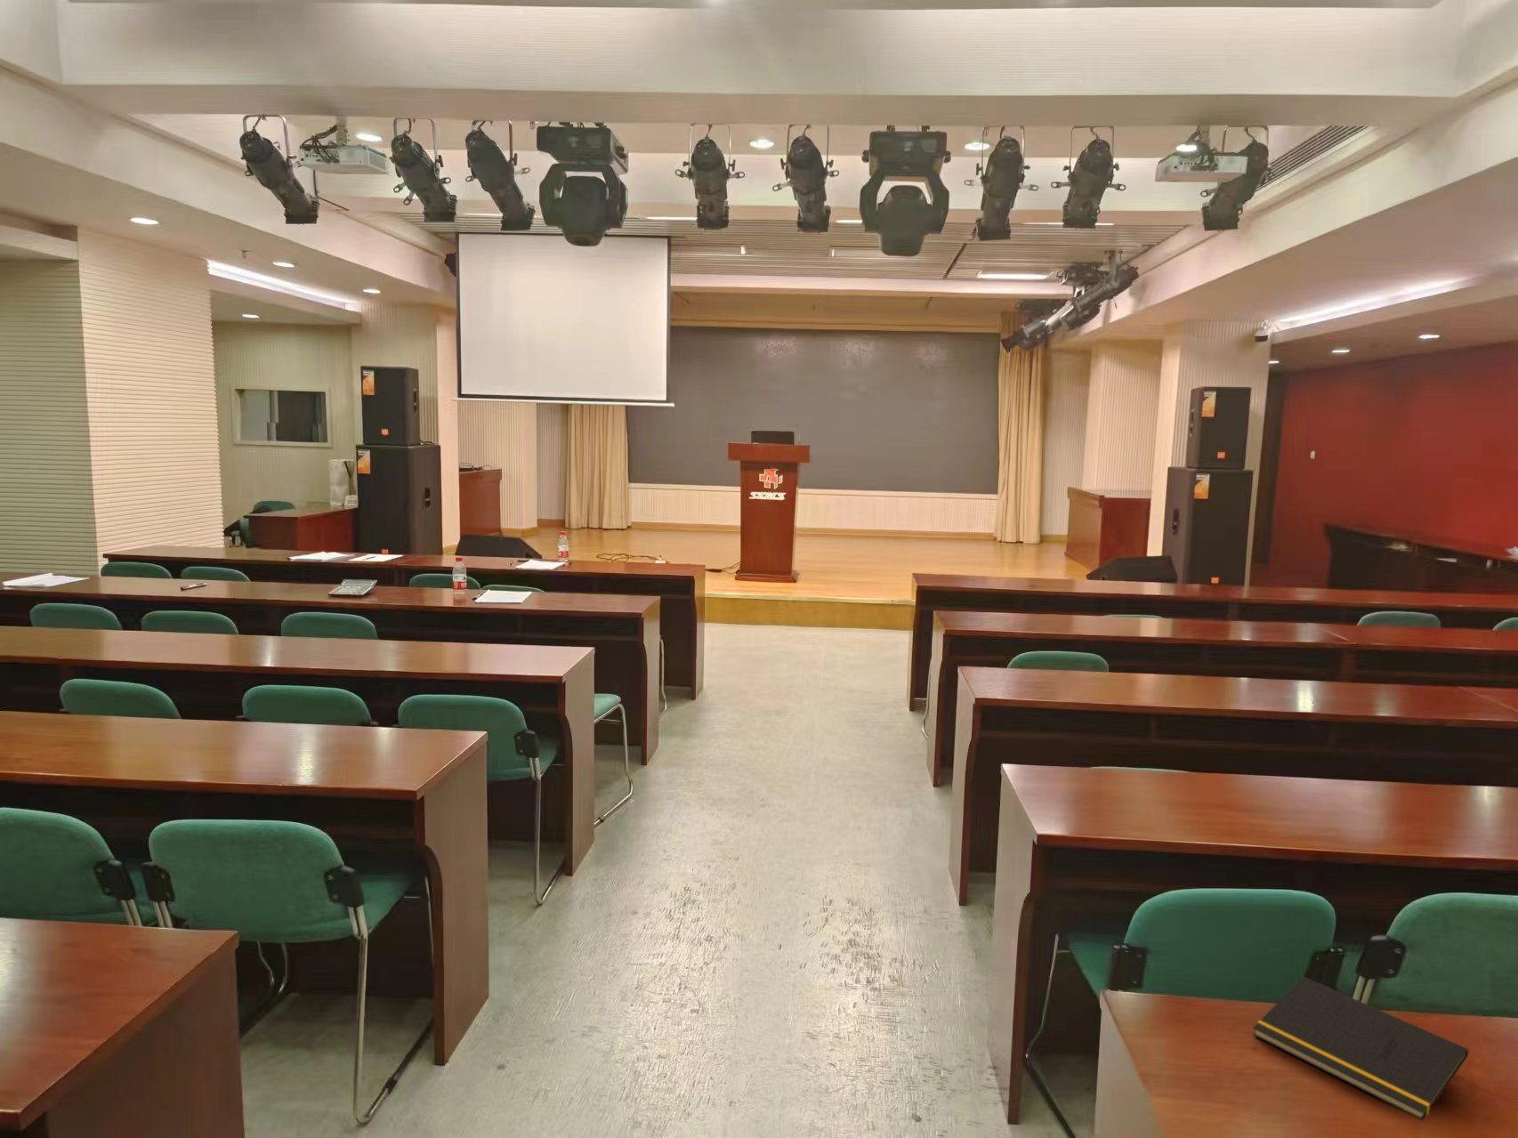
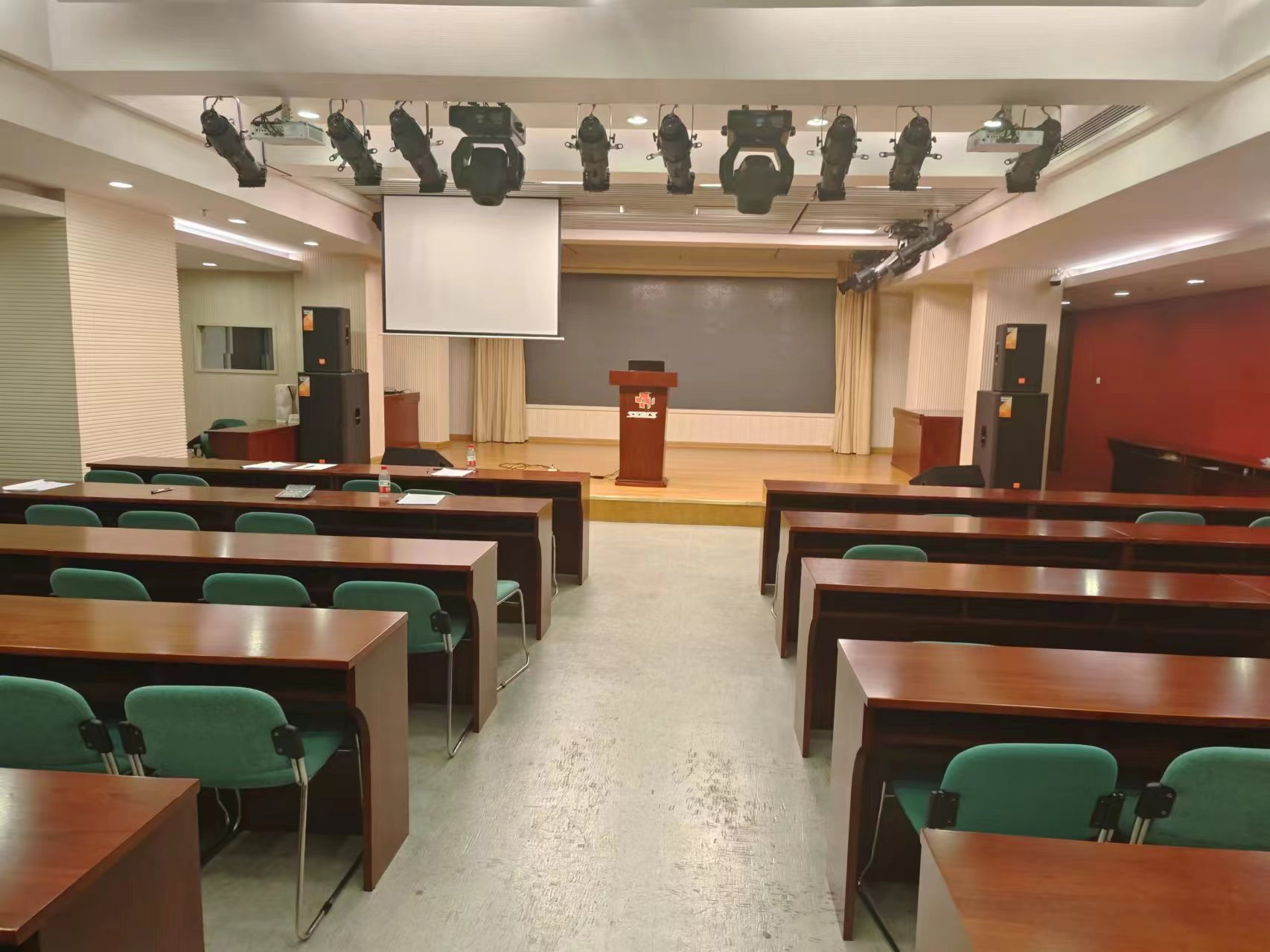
- notepad (1357, 1041)
